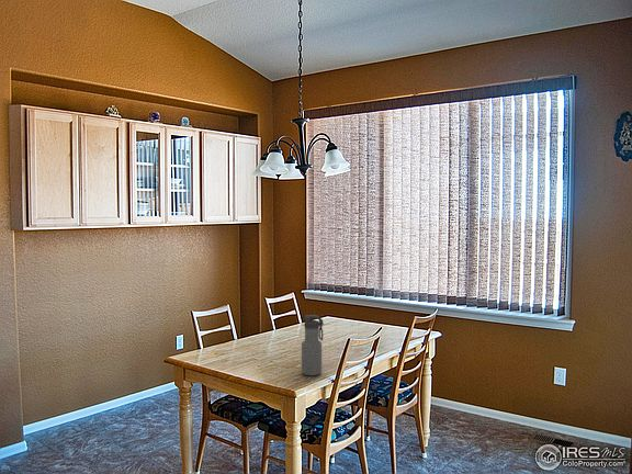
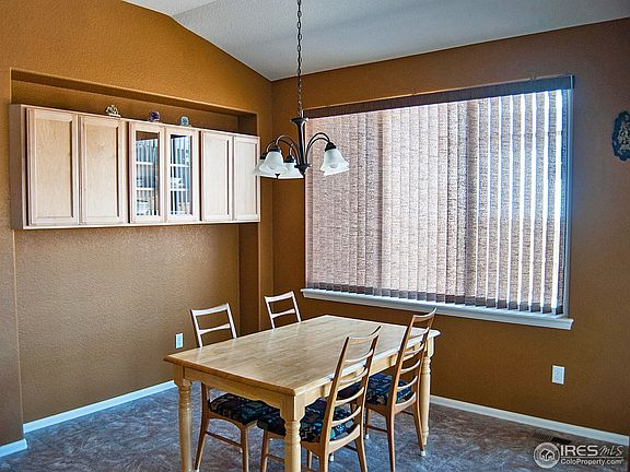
- water bottle (312, 343)
